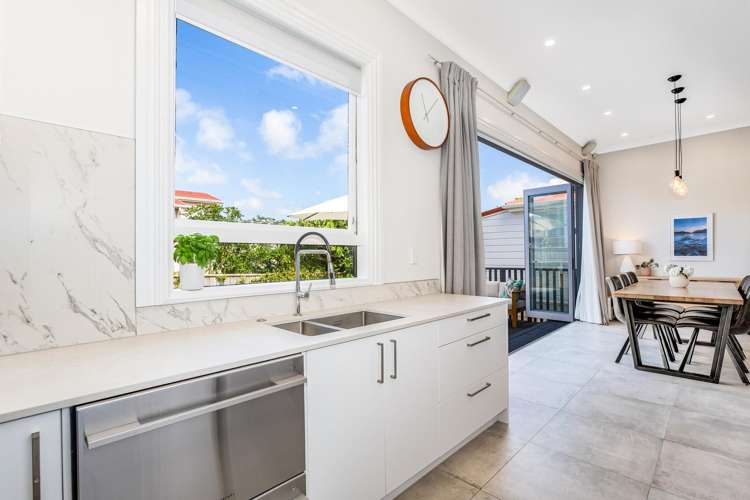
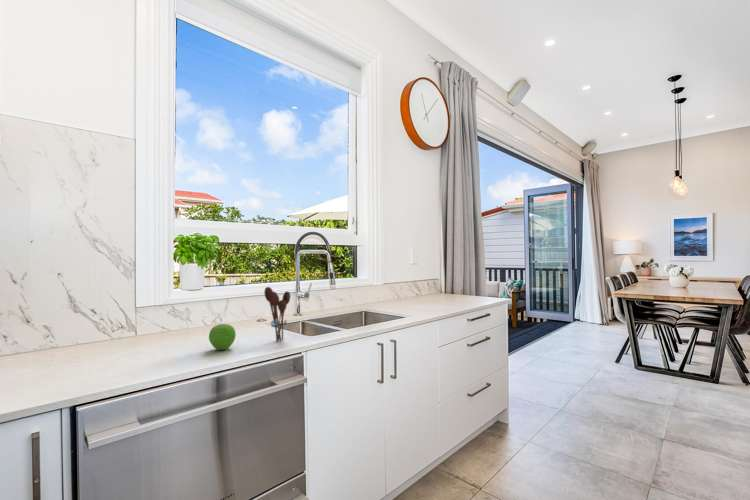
+ fruit (222, 336)
+ utensil holder (277, 313)
